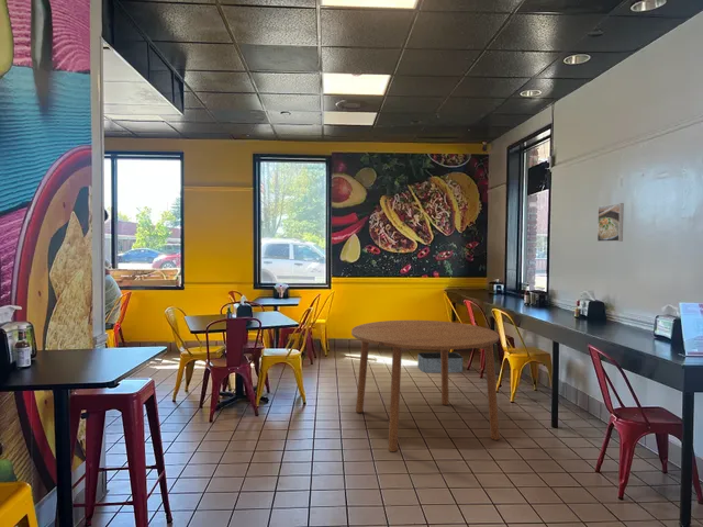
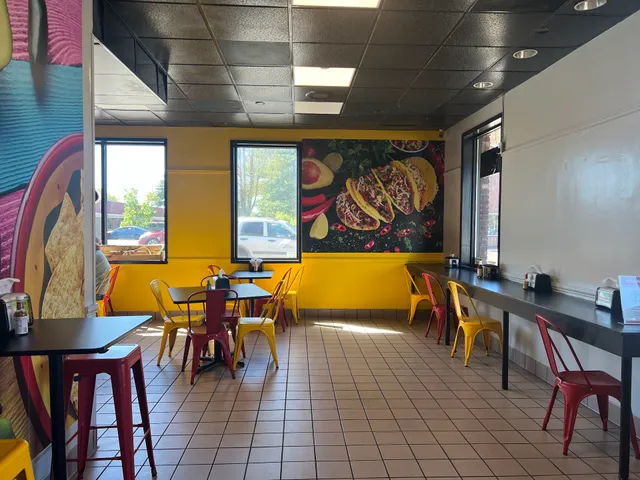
- dining table (442, 378)
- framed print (610, 223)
- storage bin (439, 362)
